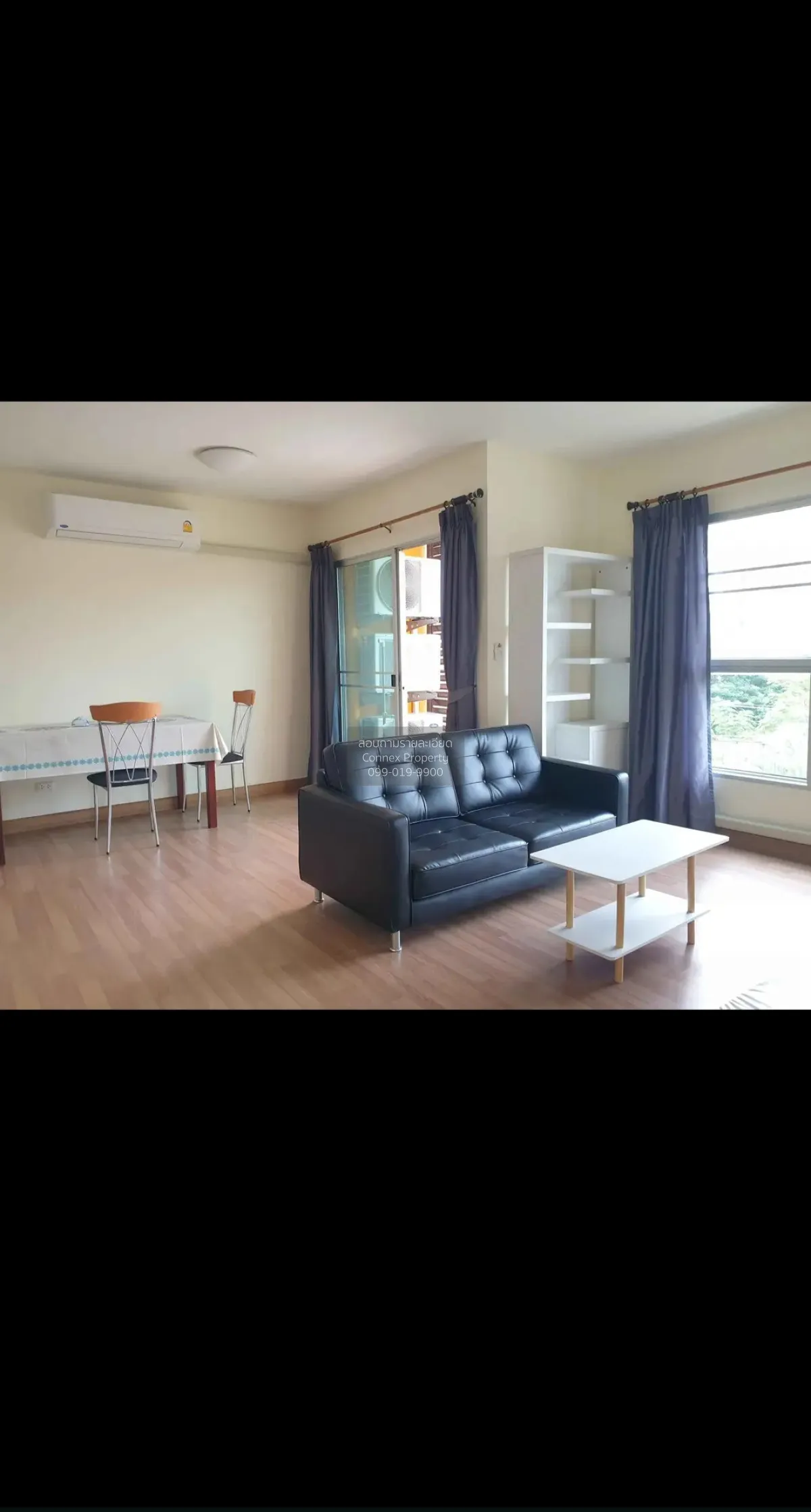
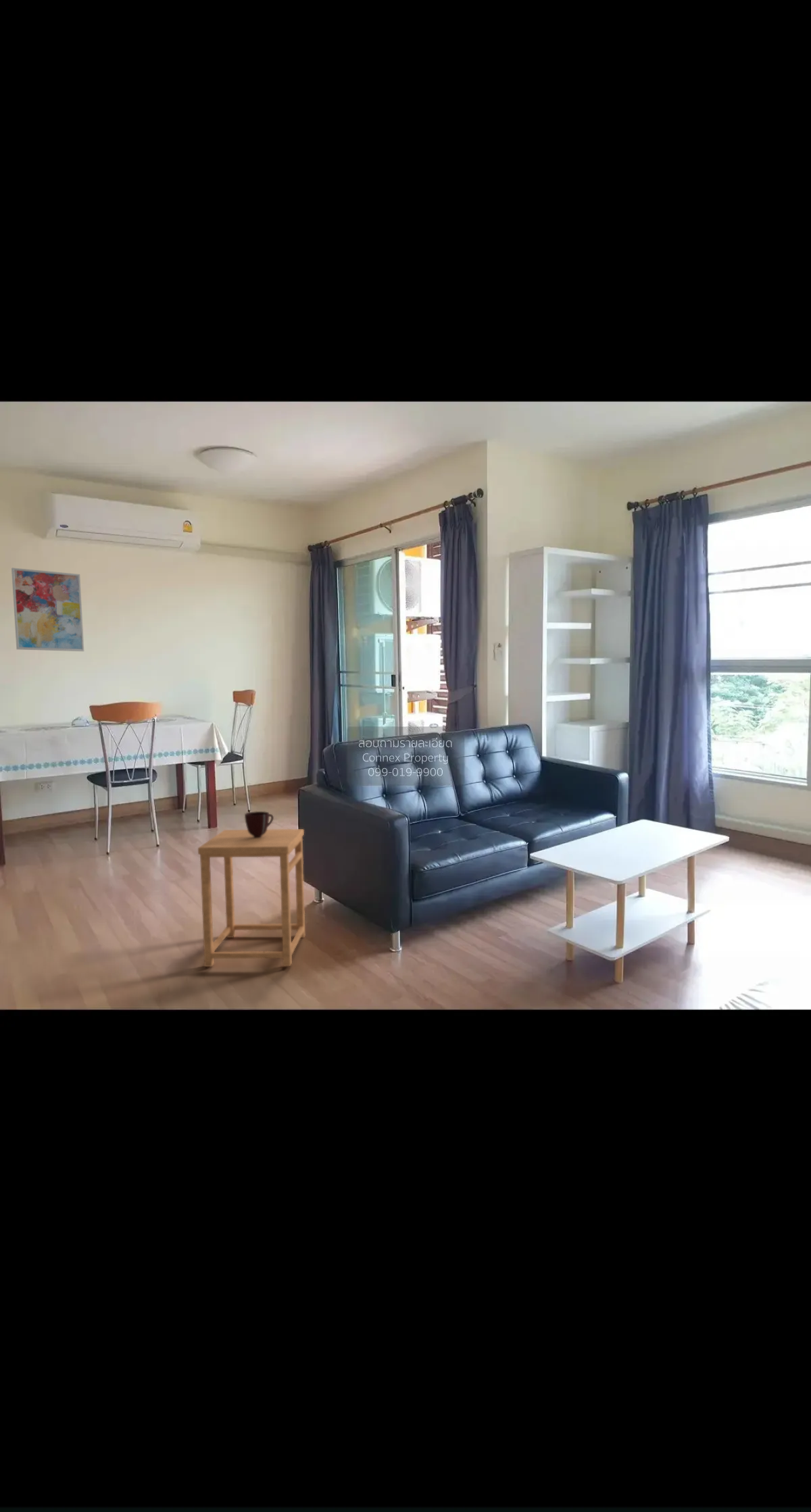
+ side table (233, 894)
+ mug (260, 824)
+ wall art (49, 611)
